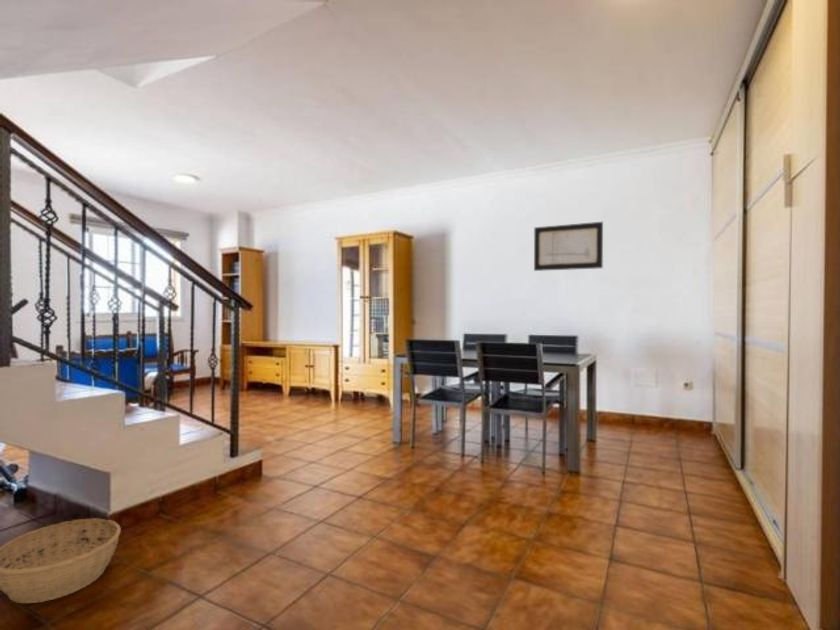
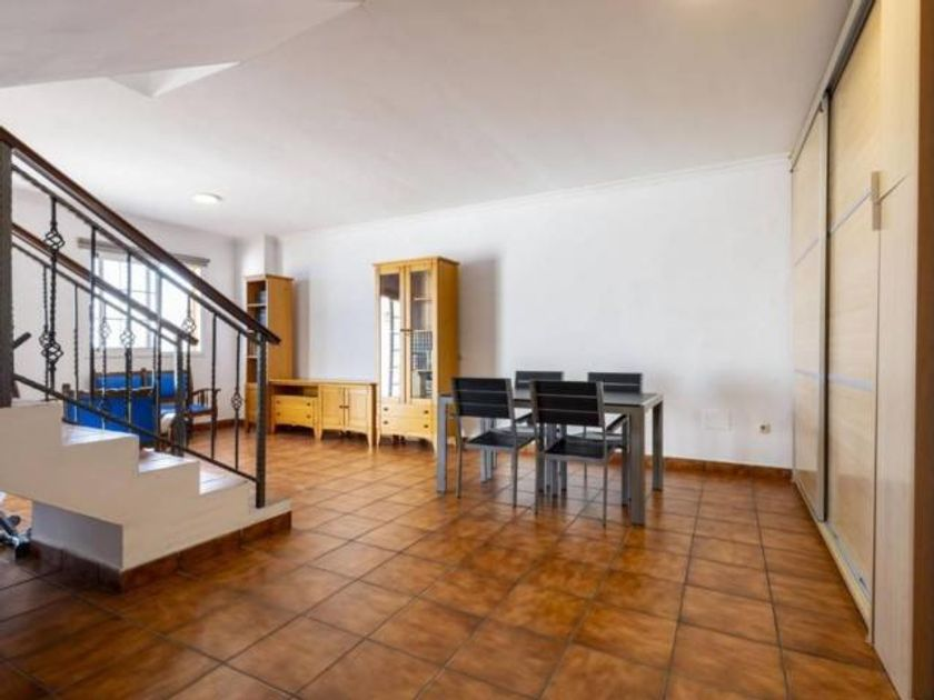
- wall art (567, 247)
- basket (59, 560)
